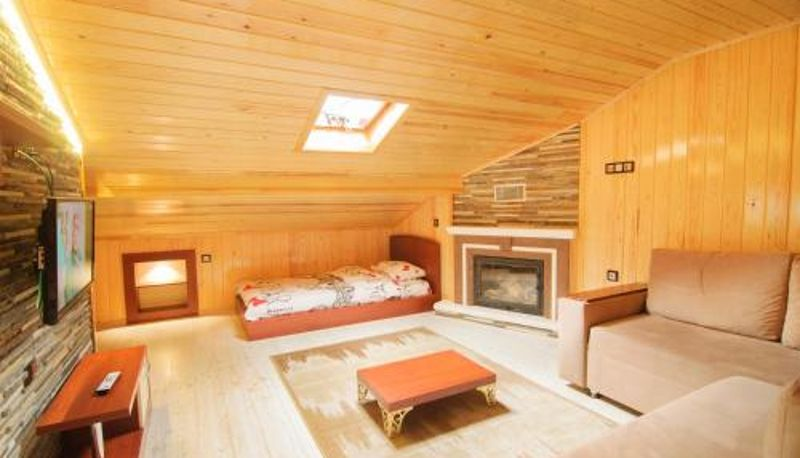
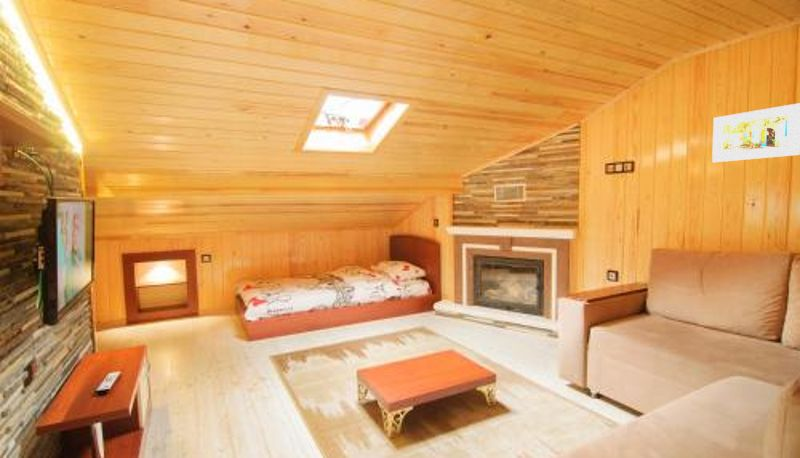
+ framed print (753, 135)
